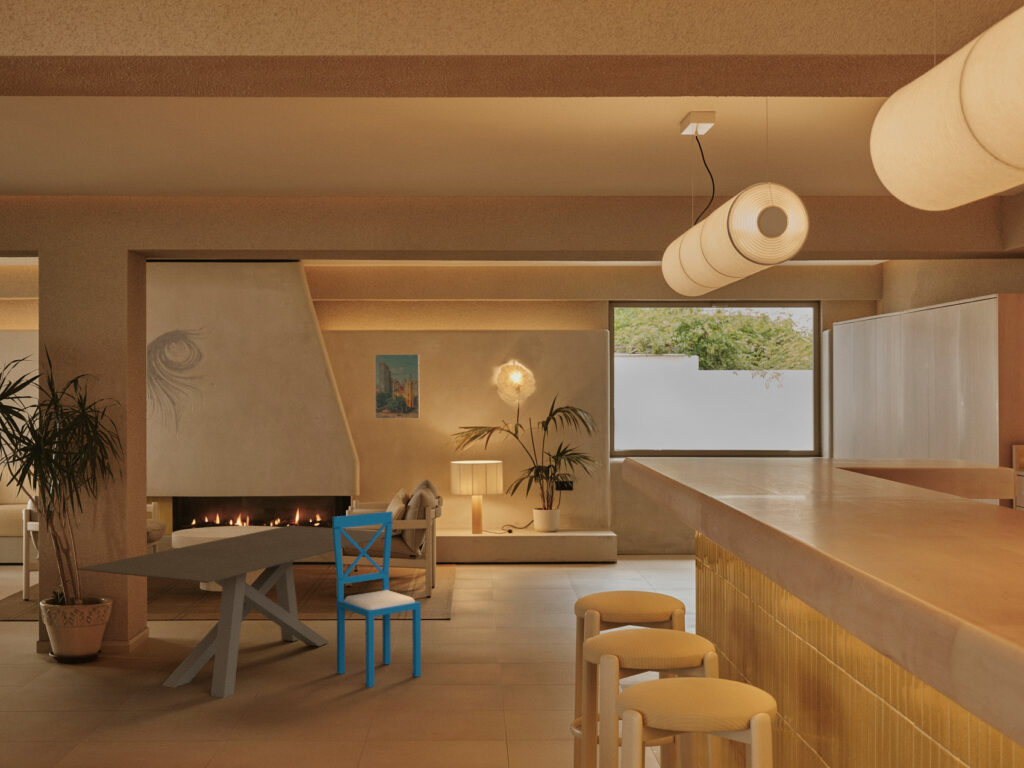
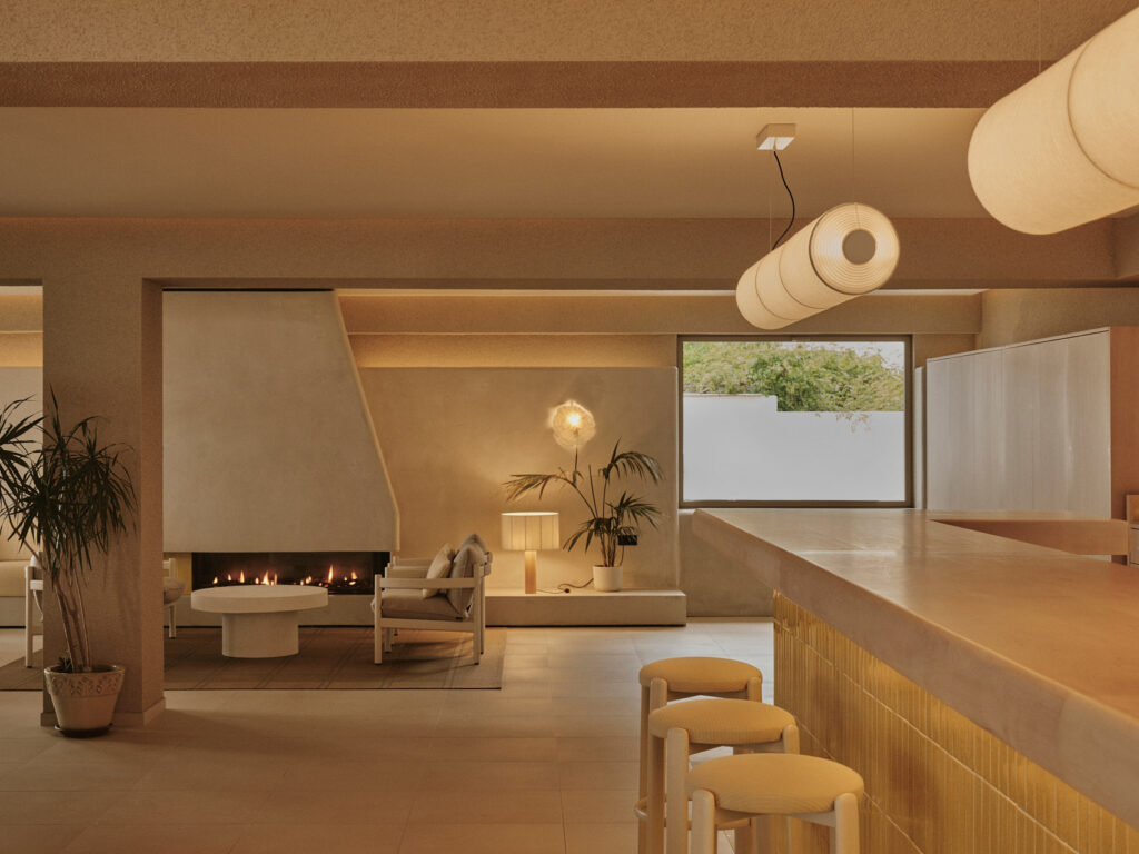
- dining table (256, 605)
- wall sculpture (178, 381)
- dining chair (377, 595)
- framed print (397, 386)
